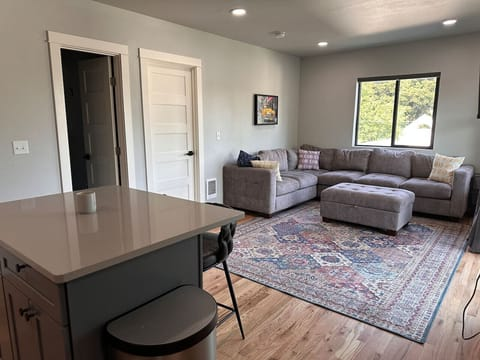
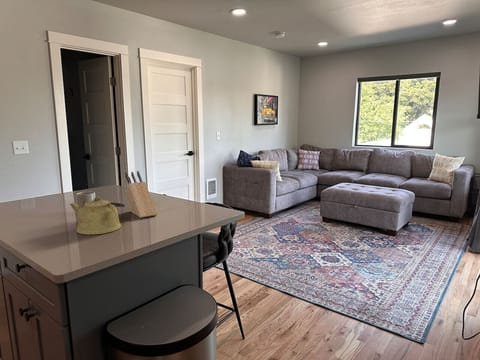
+ kettle (94, 212)
+ knife block (139, 192)
